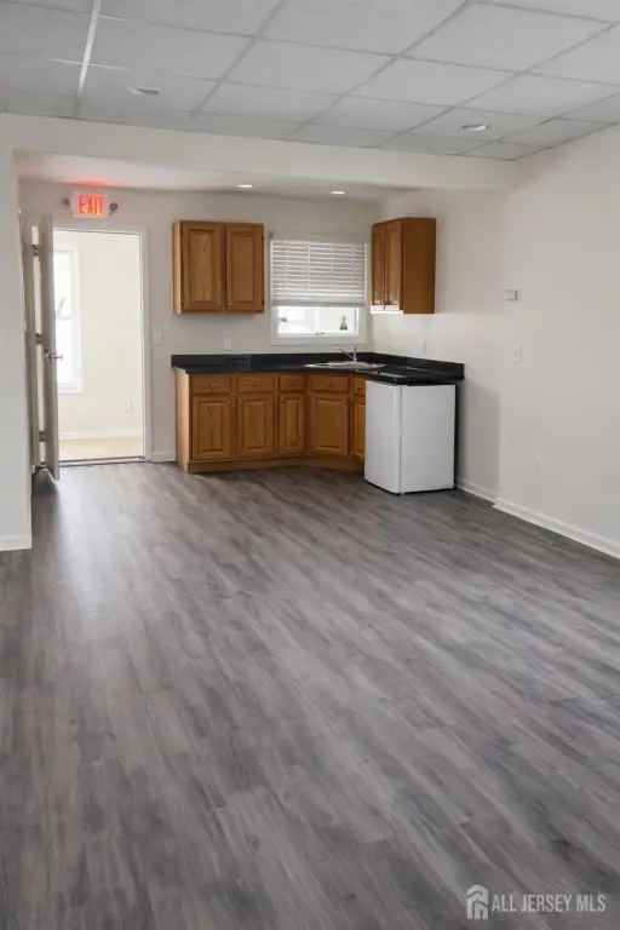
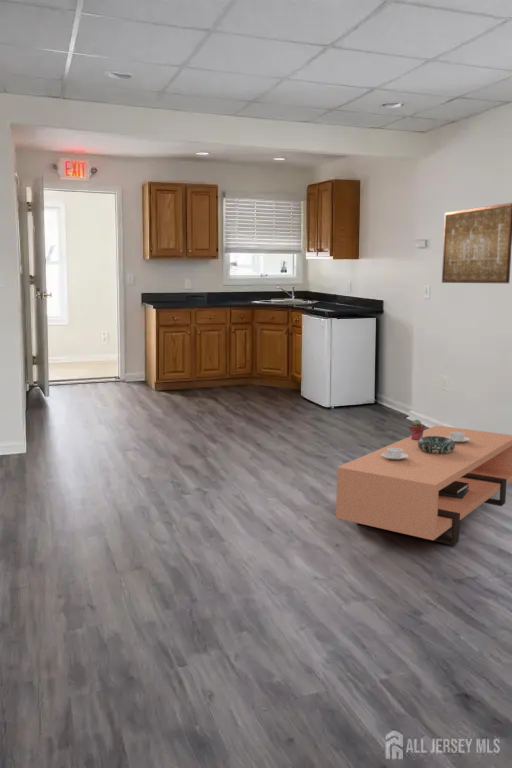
+ wall art (475, 245)
+ decorative bowl (436, 444)
+ coffee table (435, 477)
+ potted succulent (416, 428)
